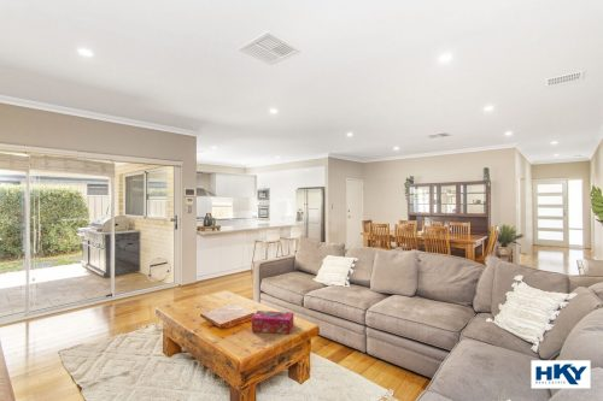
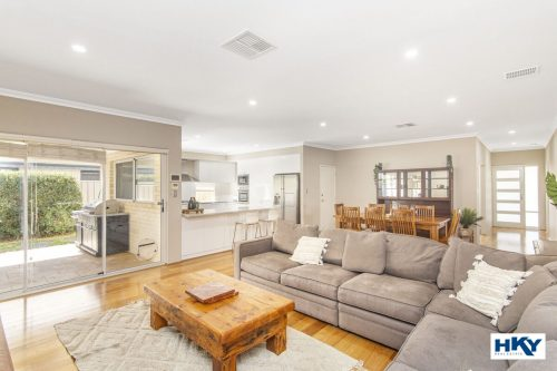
- tissue box (273, 322)
